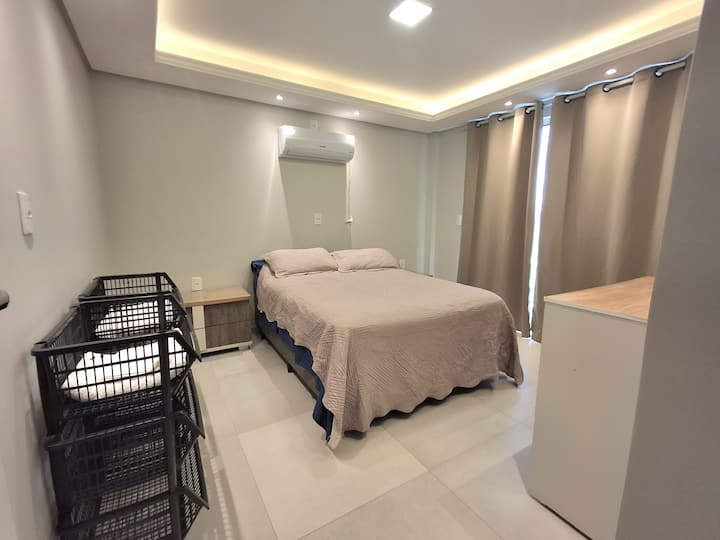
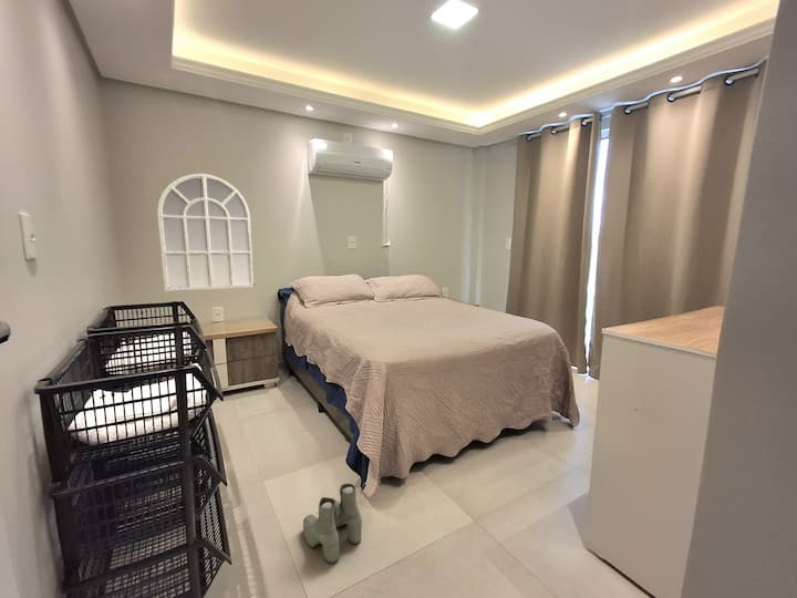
+ mirror (207, 233)
+ boots (331, 512)
